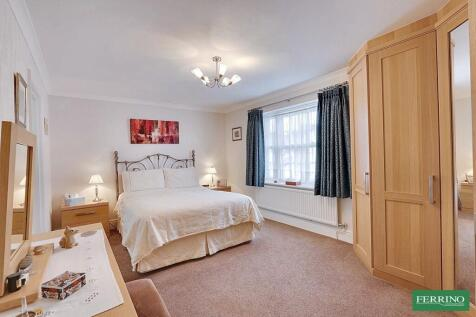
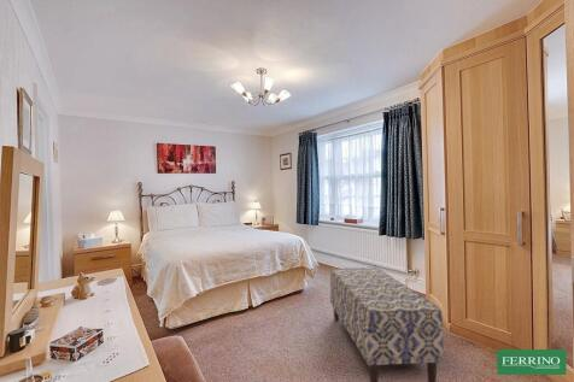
+ bench (374, 313)
